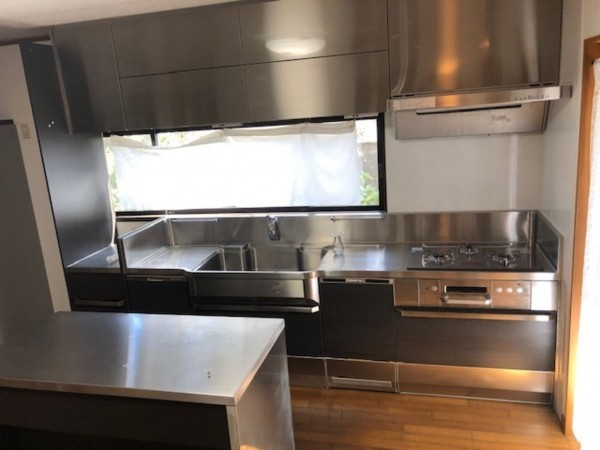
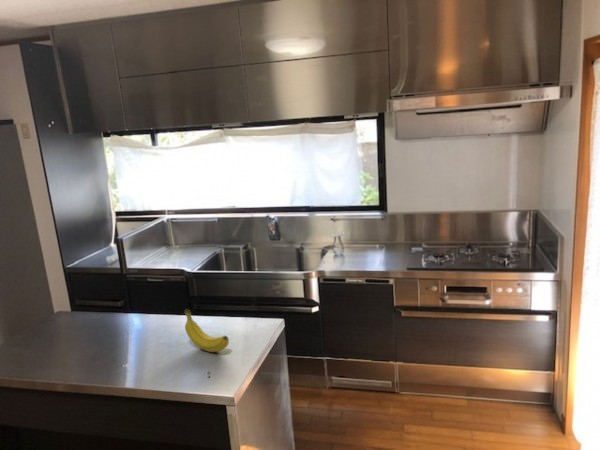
+ fruit (204, 333)
